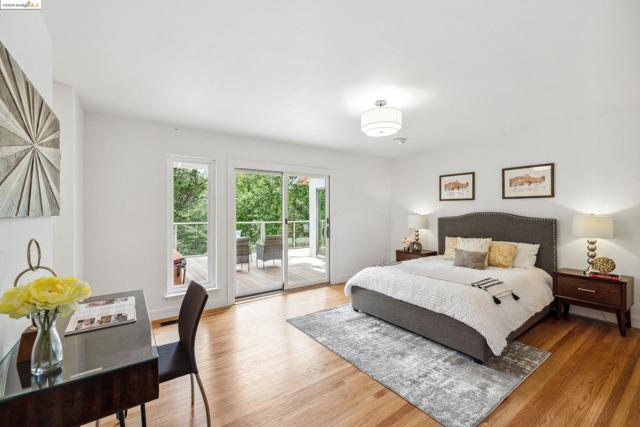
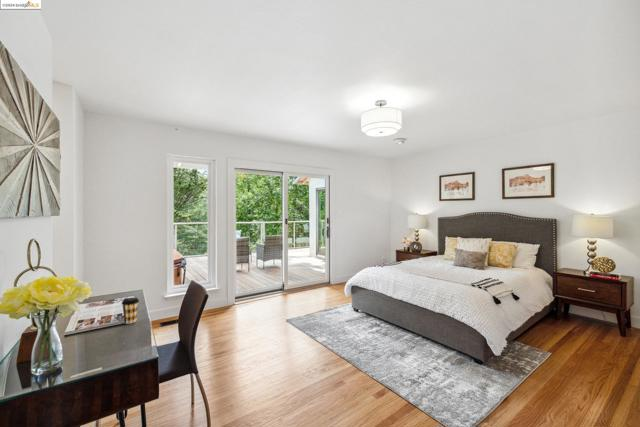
+ coffee cup (130, 310)
